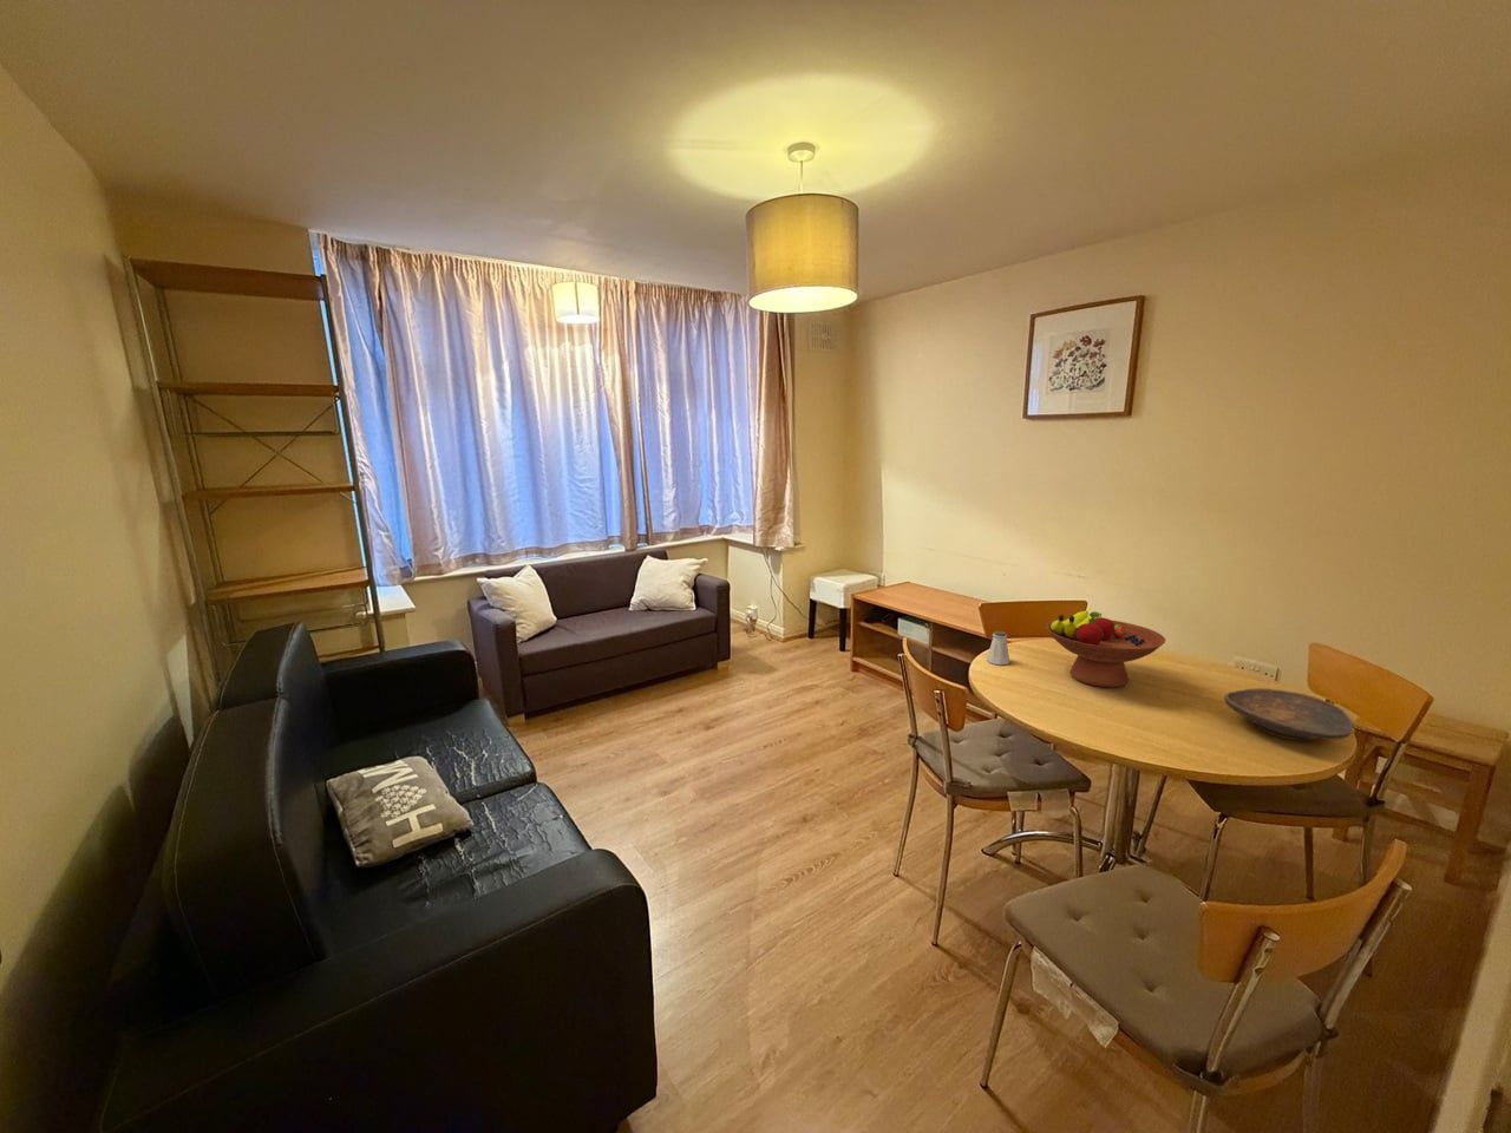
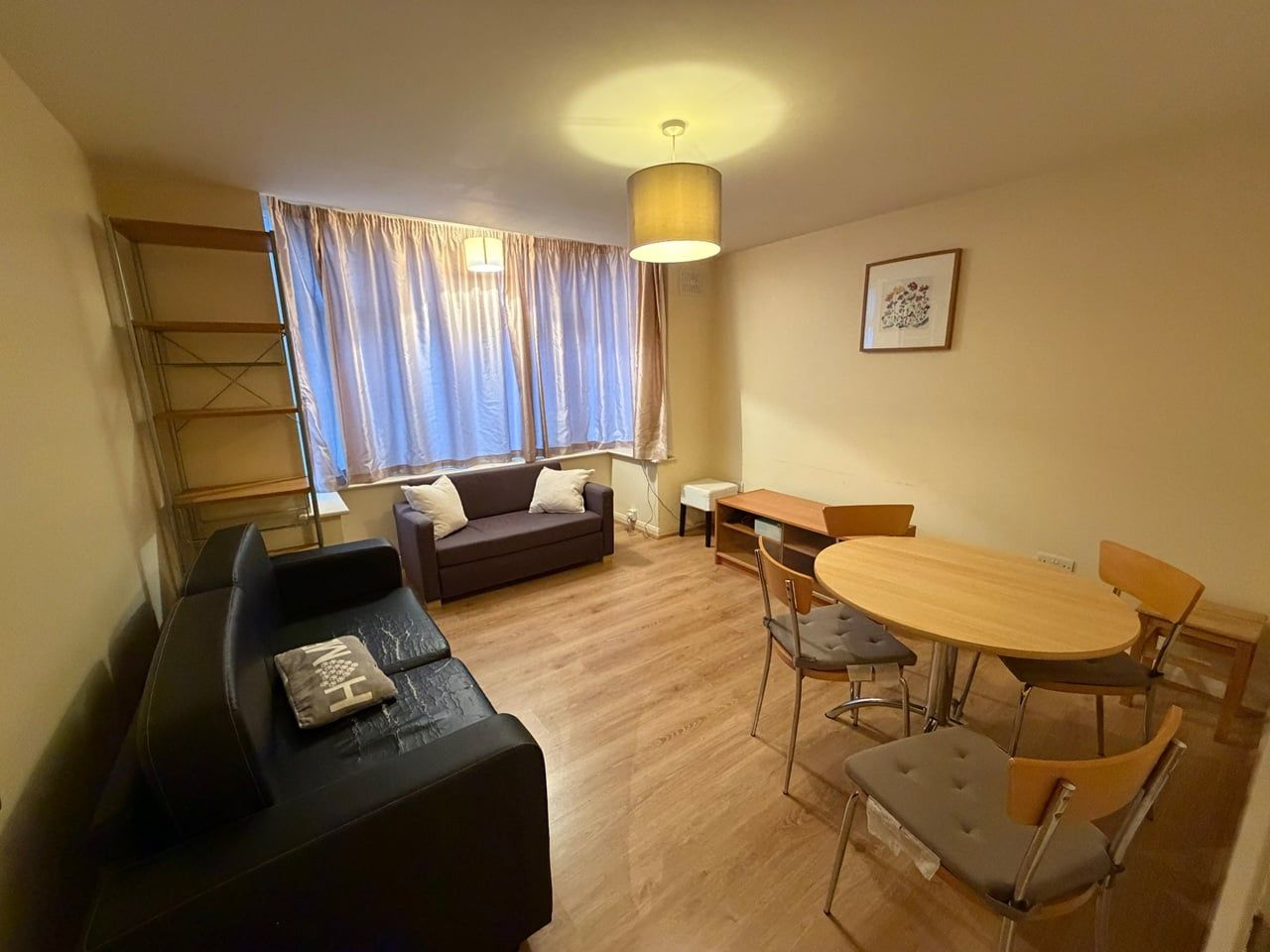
- saltshaker (998, 646)
- decorative bowl (1284, 718)
- fruit bowl (1102, 645)
